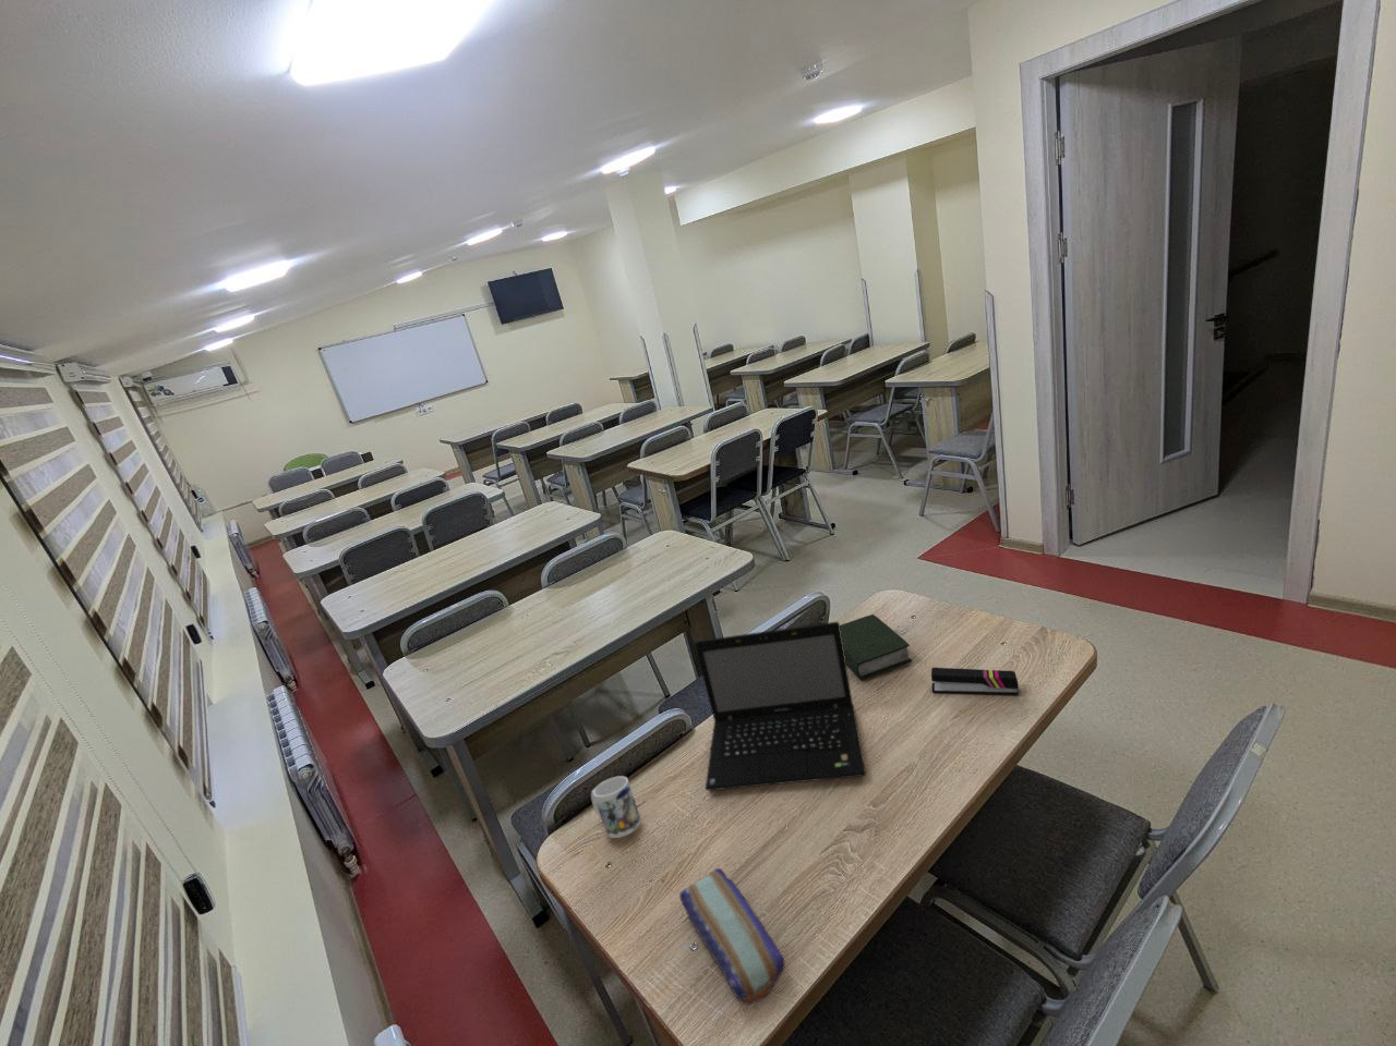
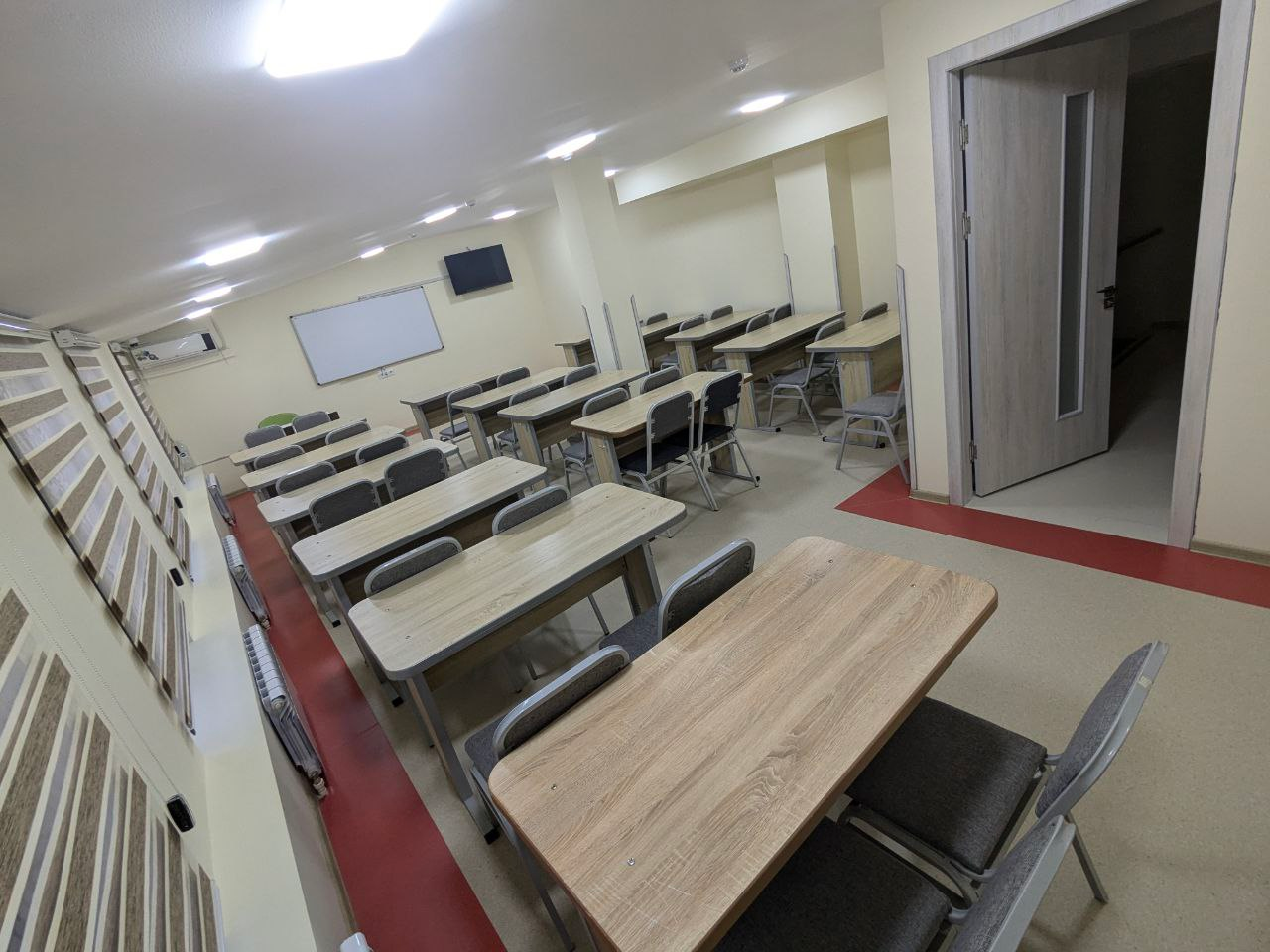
- pencil case (730, 928)
- book (866, 645)
- mug (611, 808)
- stapler (973, 680)
- laptop (774, 705)
